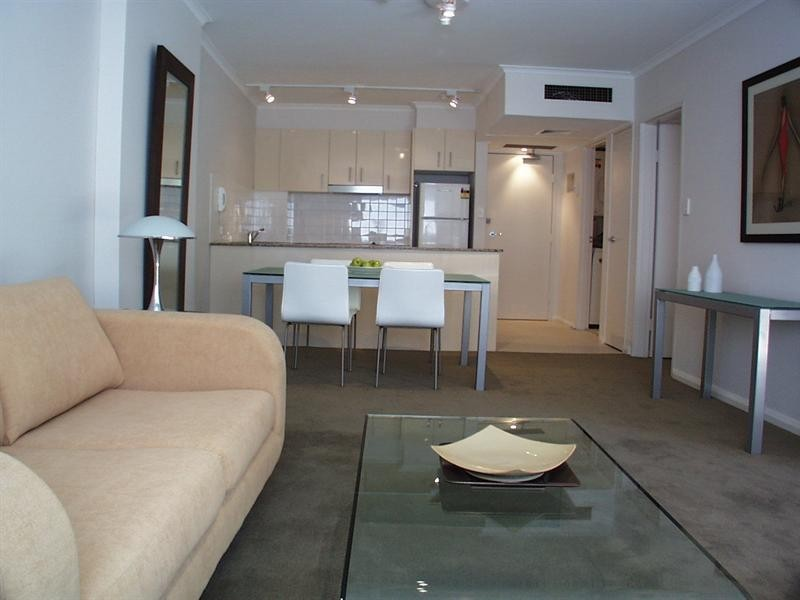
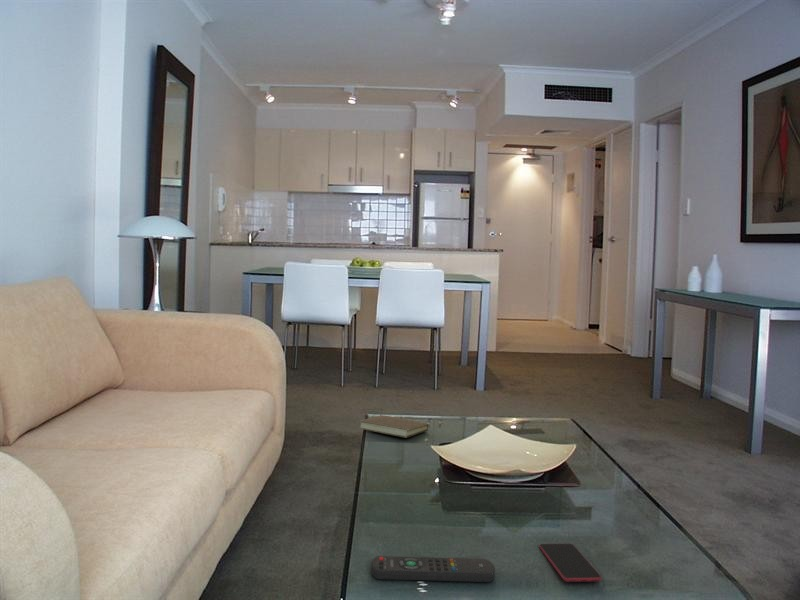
+ book (396, 424)
+ remote control (432, 568)
+ smartphone (568, 561)
